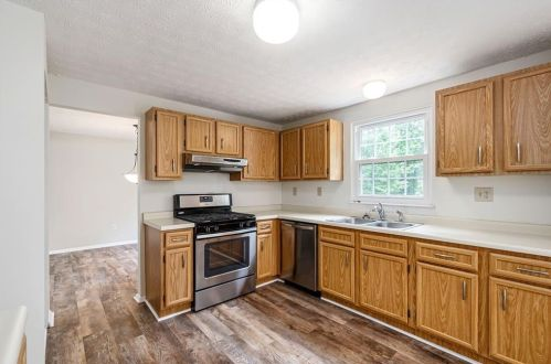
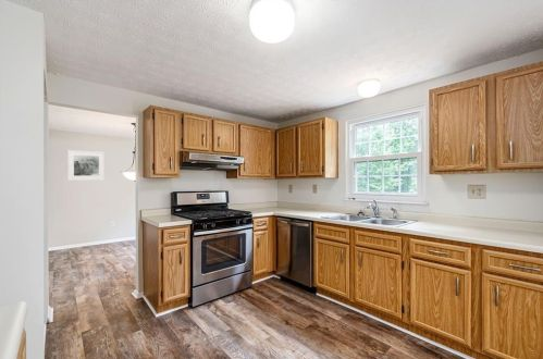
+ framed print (86, 165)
